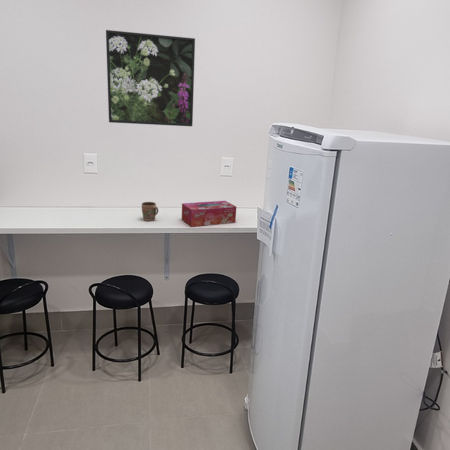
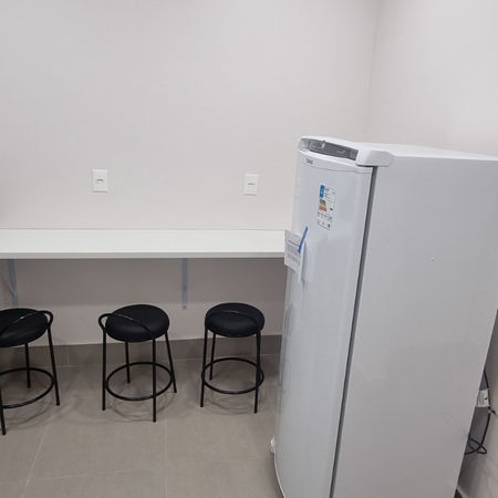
- tissue box (208, 213)
- mug (149, 211)
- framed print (151, 80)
